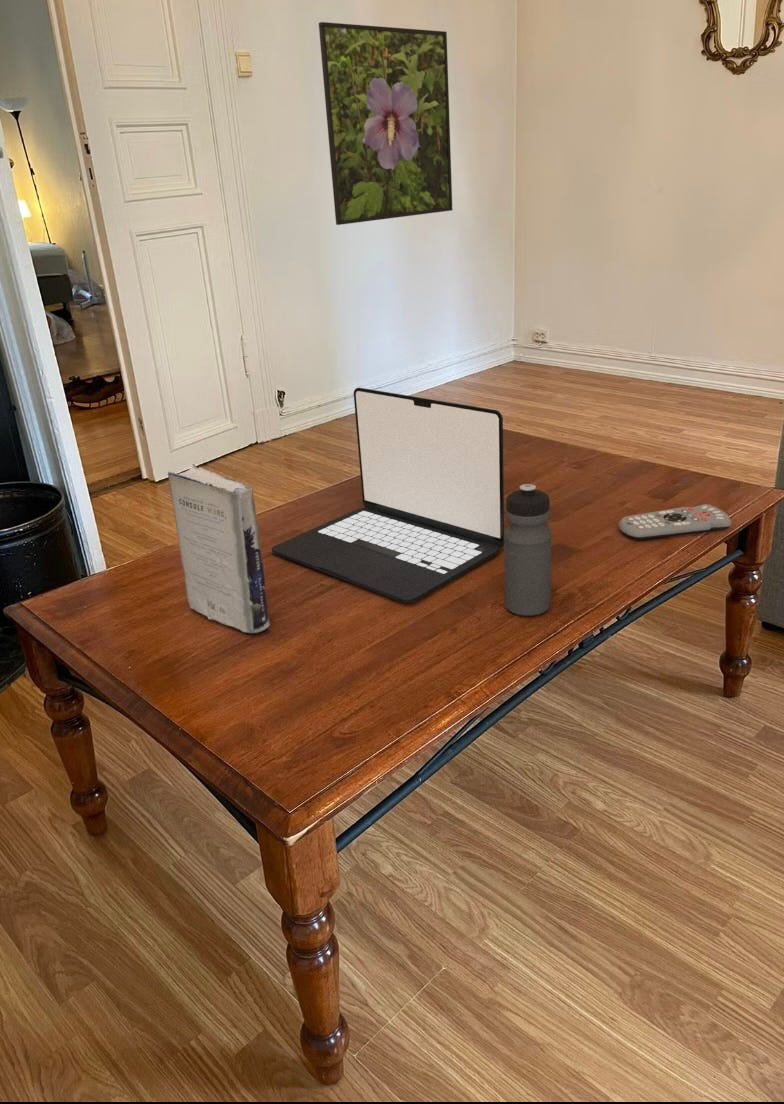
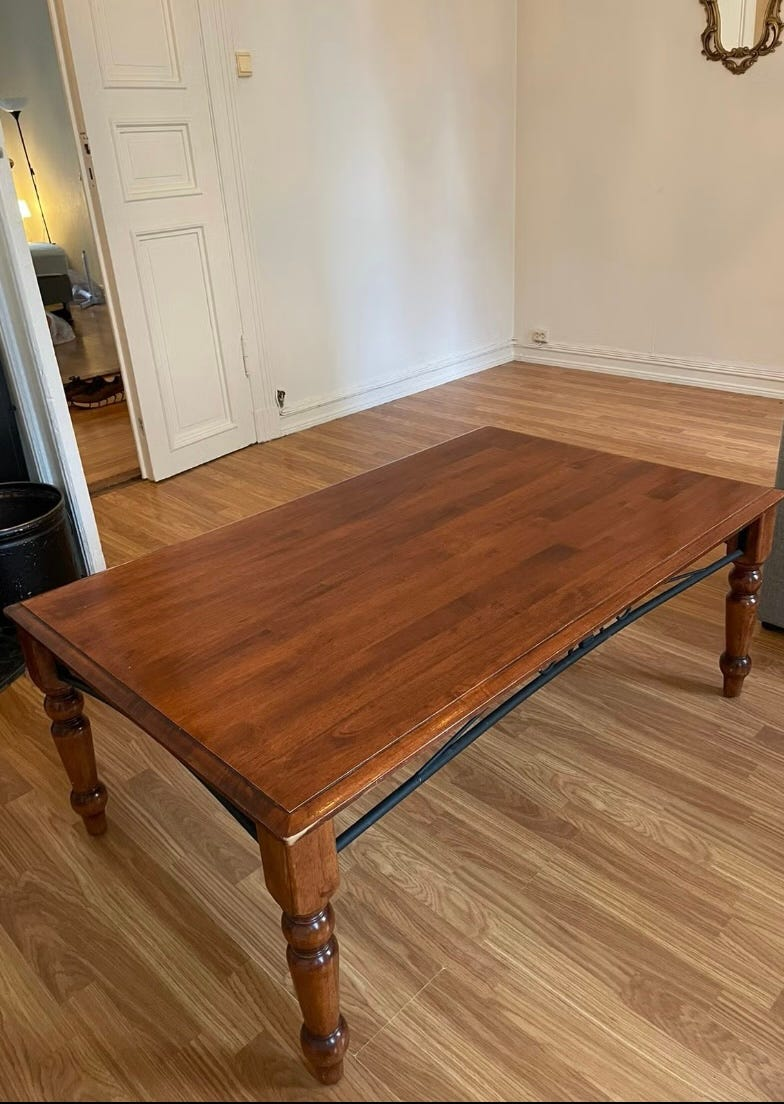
- laptop (379, 486)
- water bottle (527, 547)
- book (219, 549)
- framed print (392, 126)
- remote control (673, 522)
